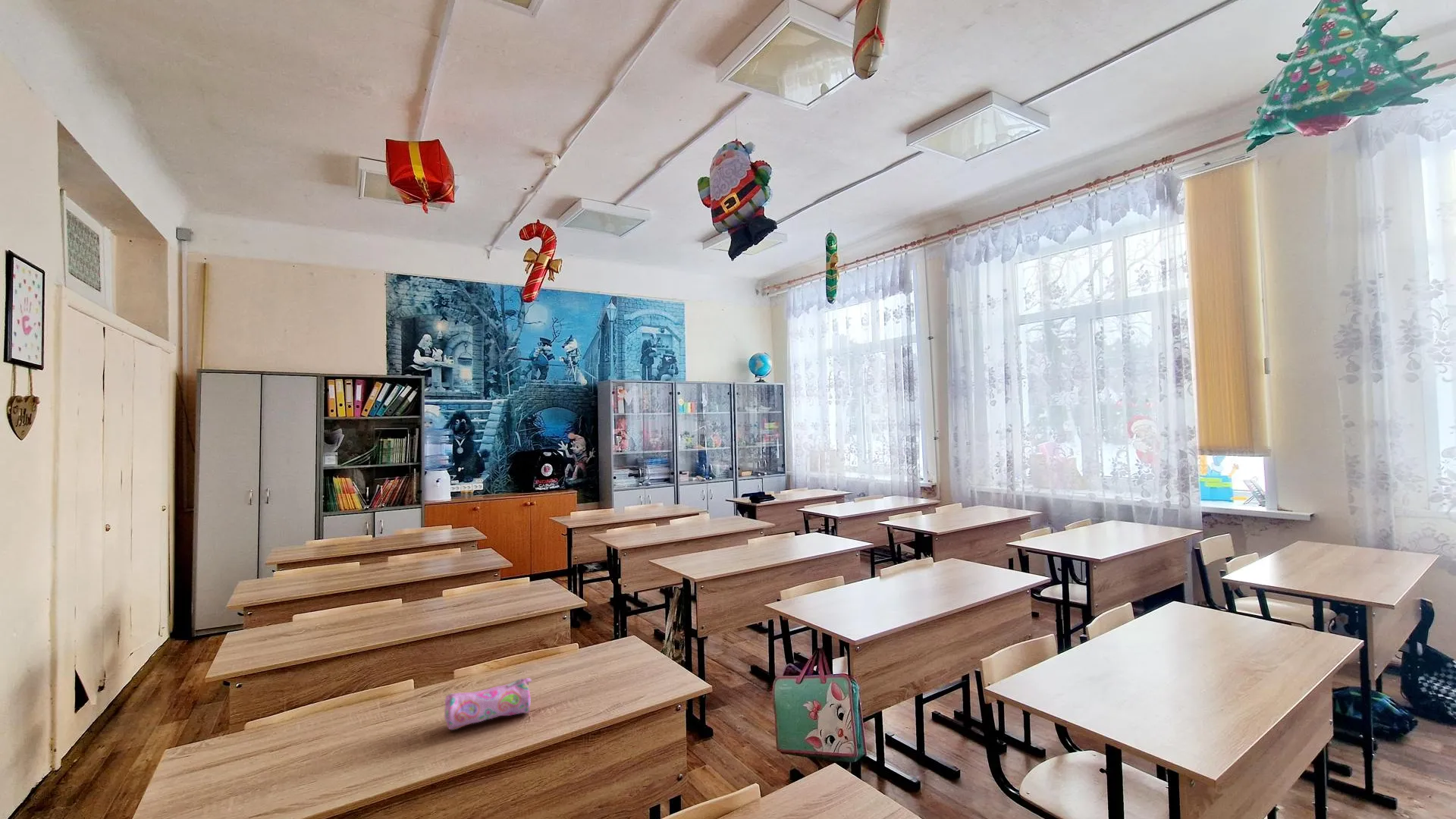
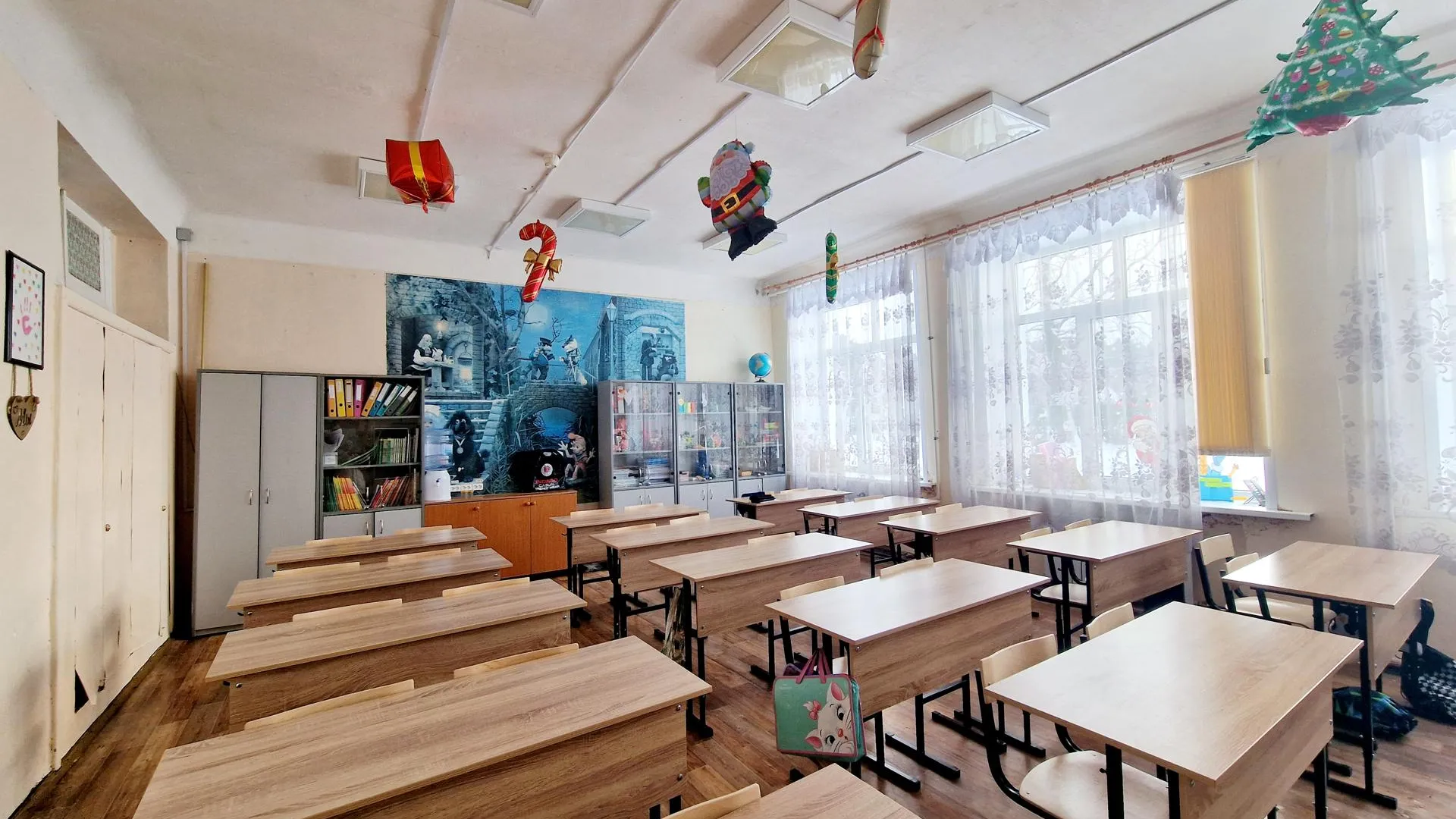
- pencil case (489, 702)
